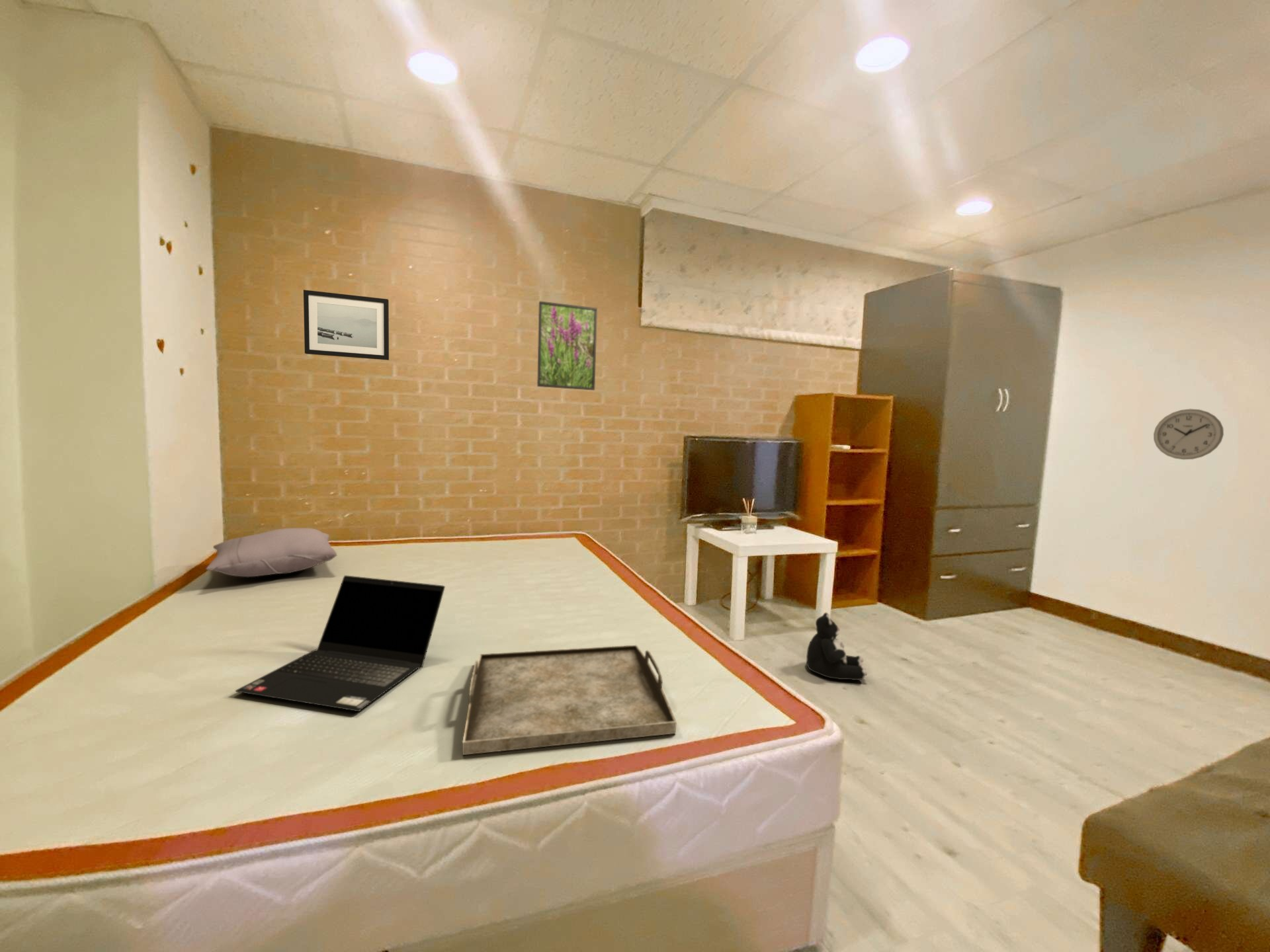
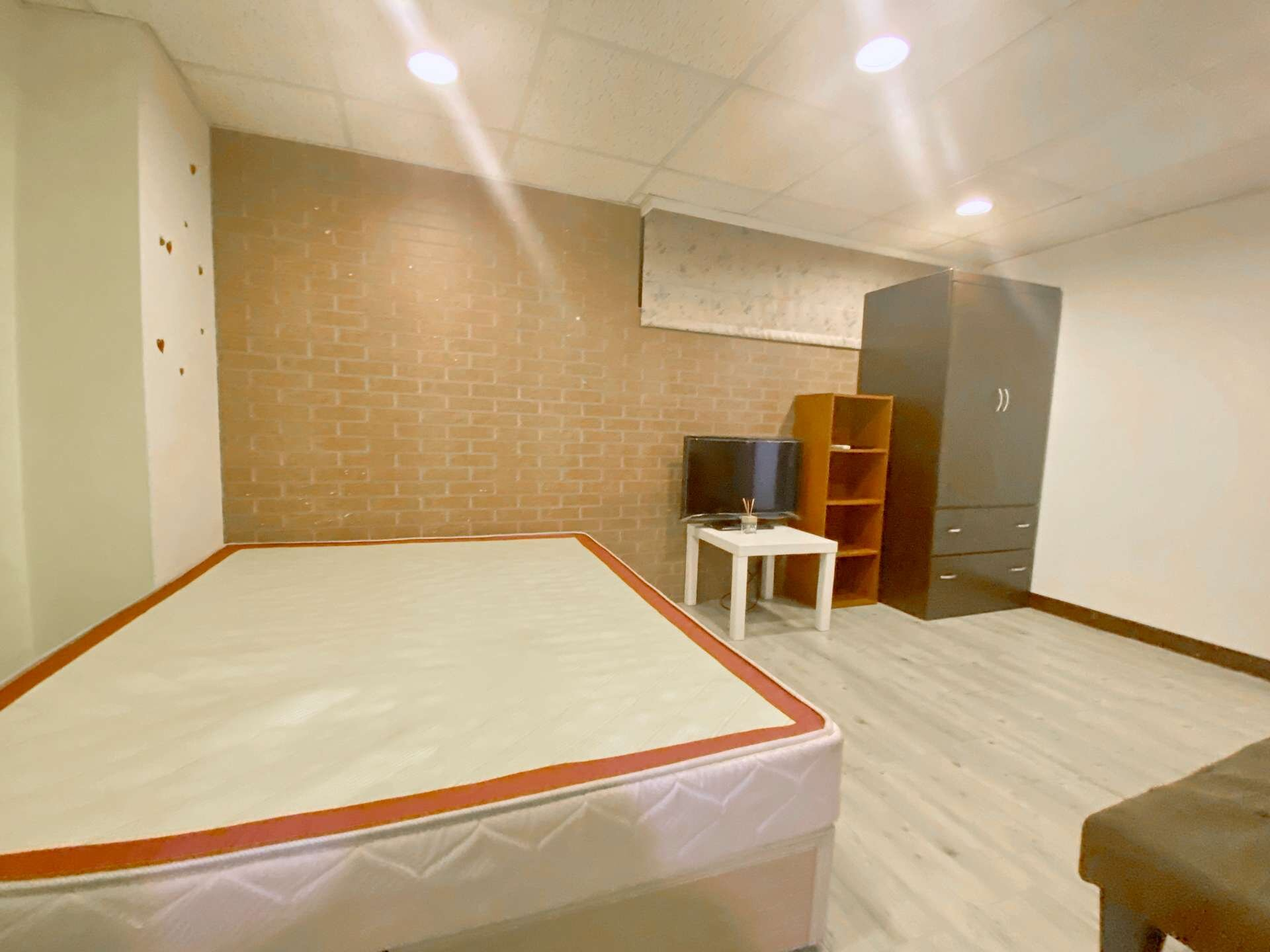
- laptop computer (350, 635)
- plush toy (836, 645)
- serving tray (566, 680)
- pillow (275, 551)
- wall clock (1186, 434)
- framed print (568, 346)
- wall art (347, 326)
